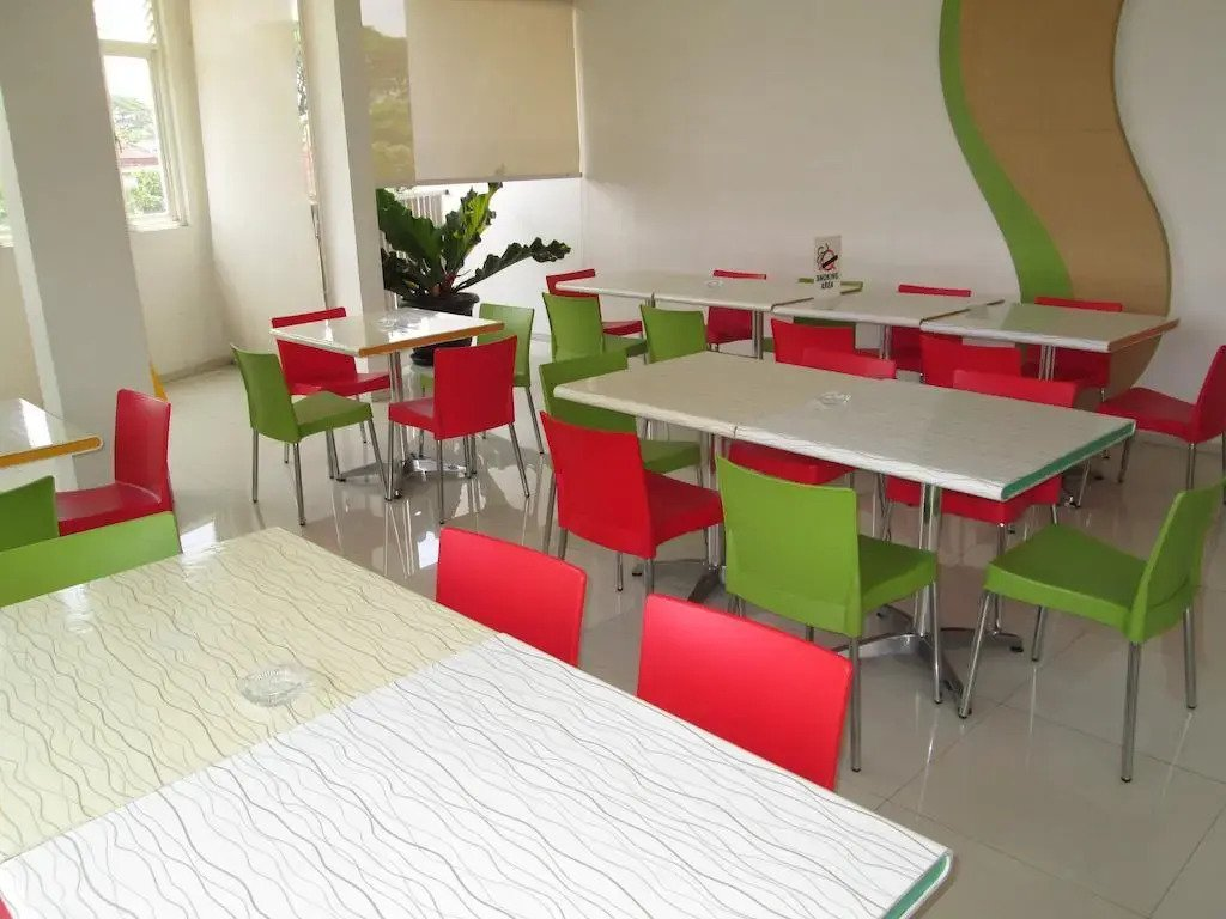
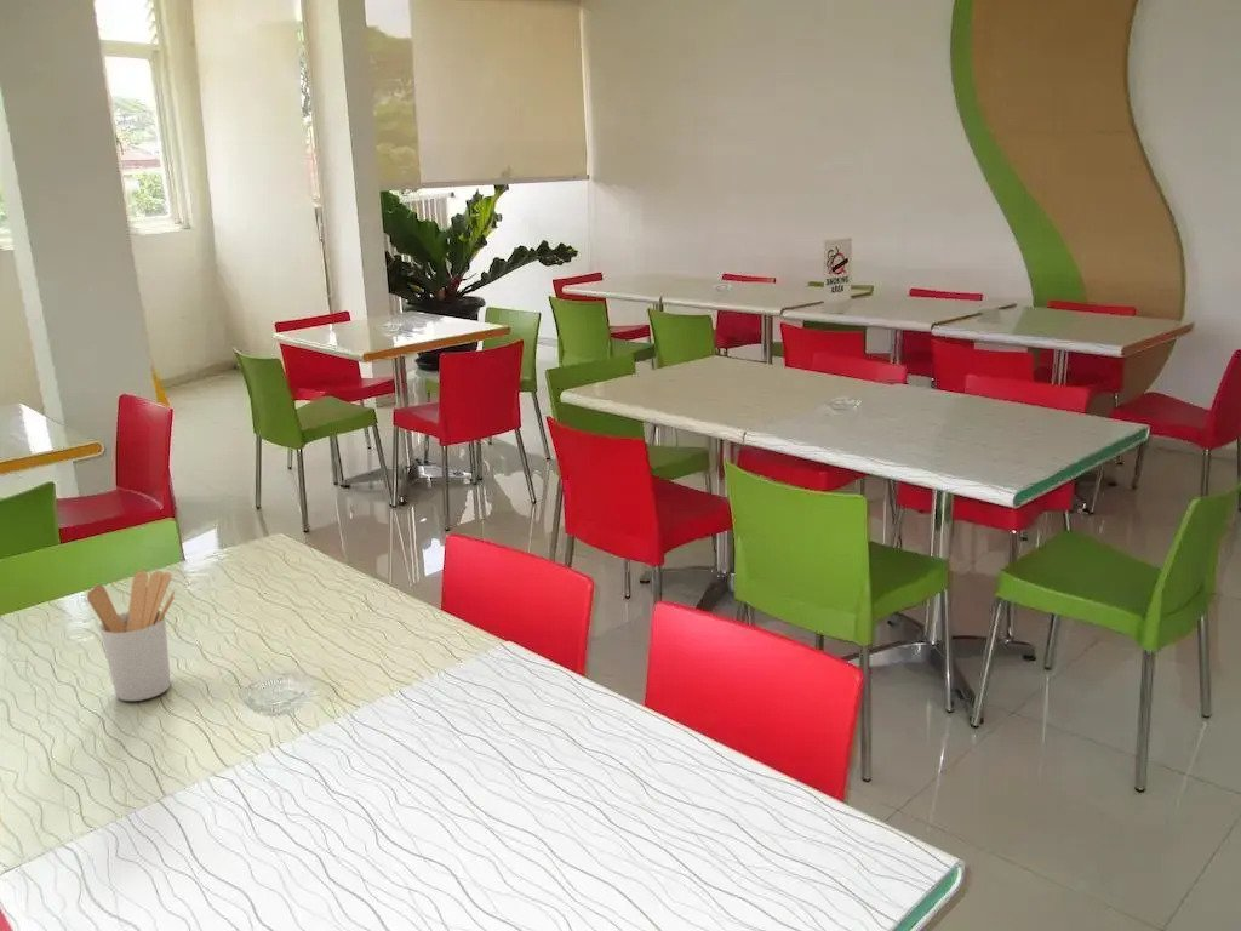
+ utensil holder (142, 632)
